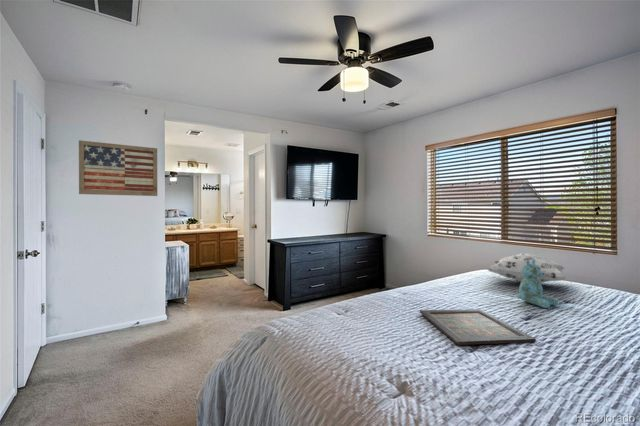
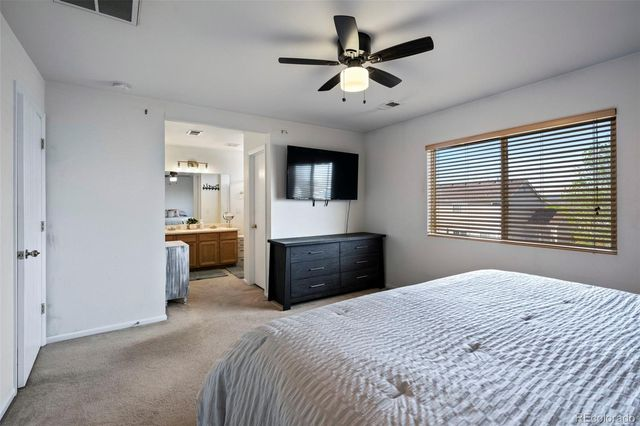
- icon panel (470, 324)
- wall art (120, 169)
- stuffed bear (537, 282)
- decorative pillow (524, 265)
